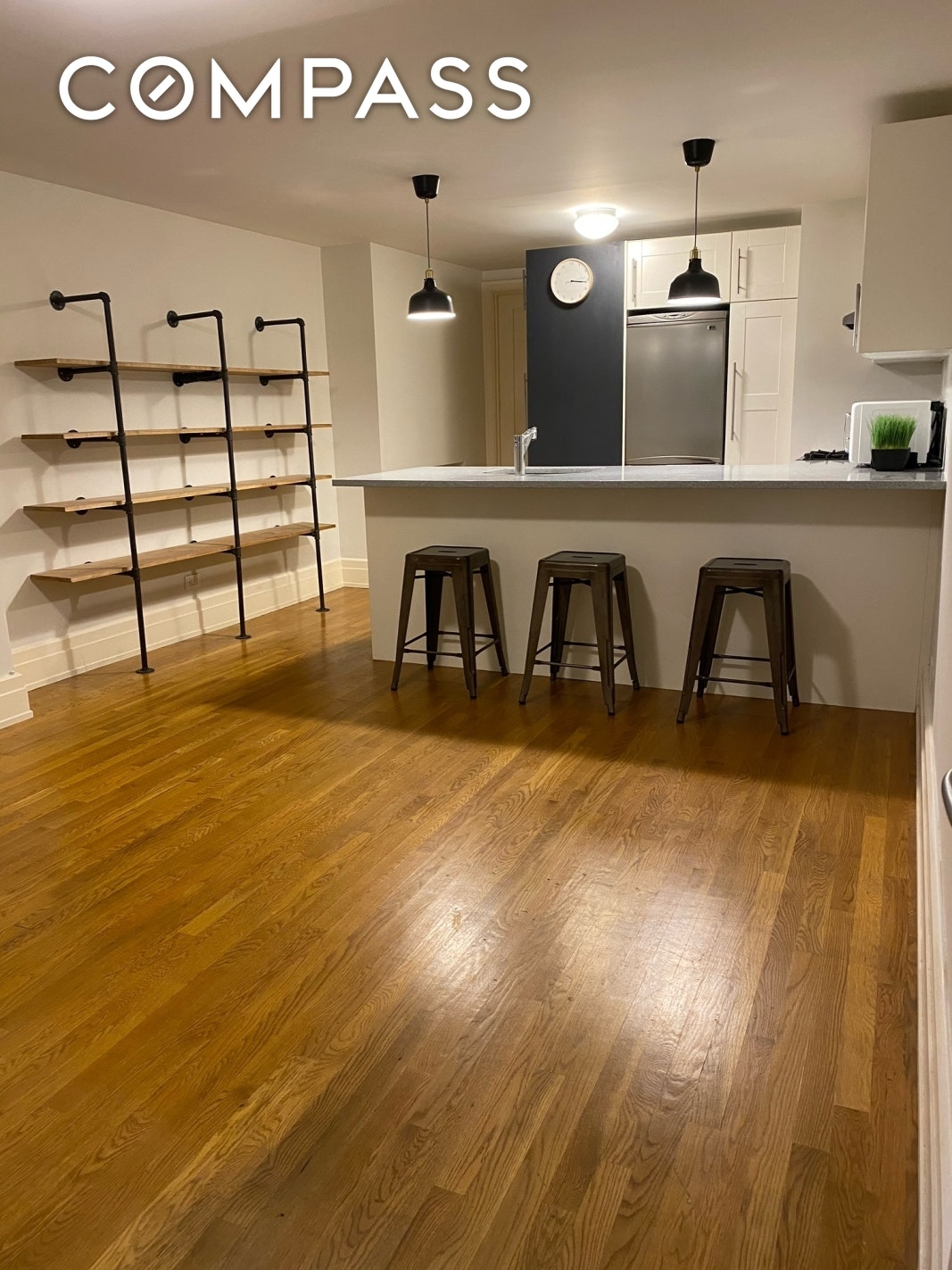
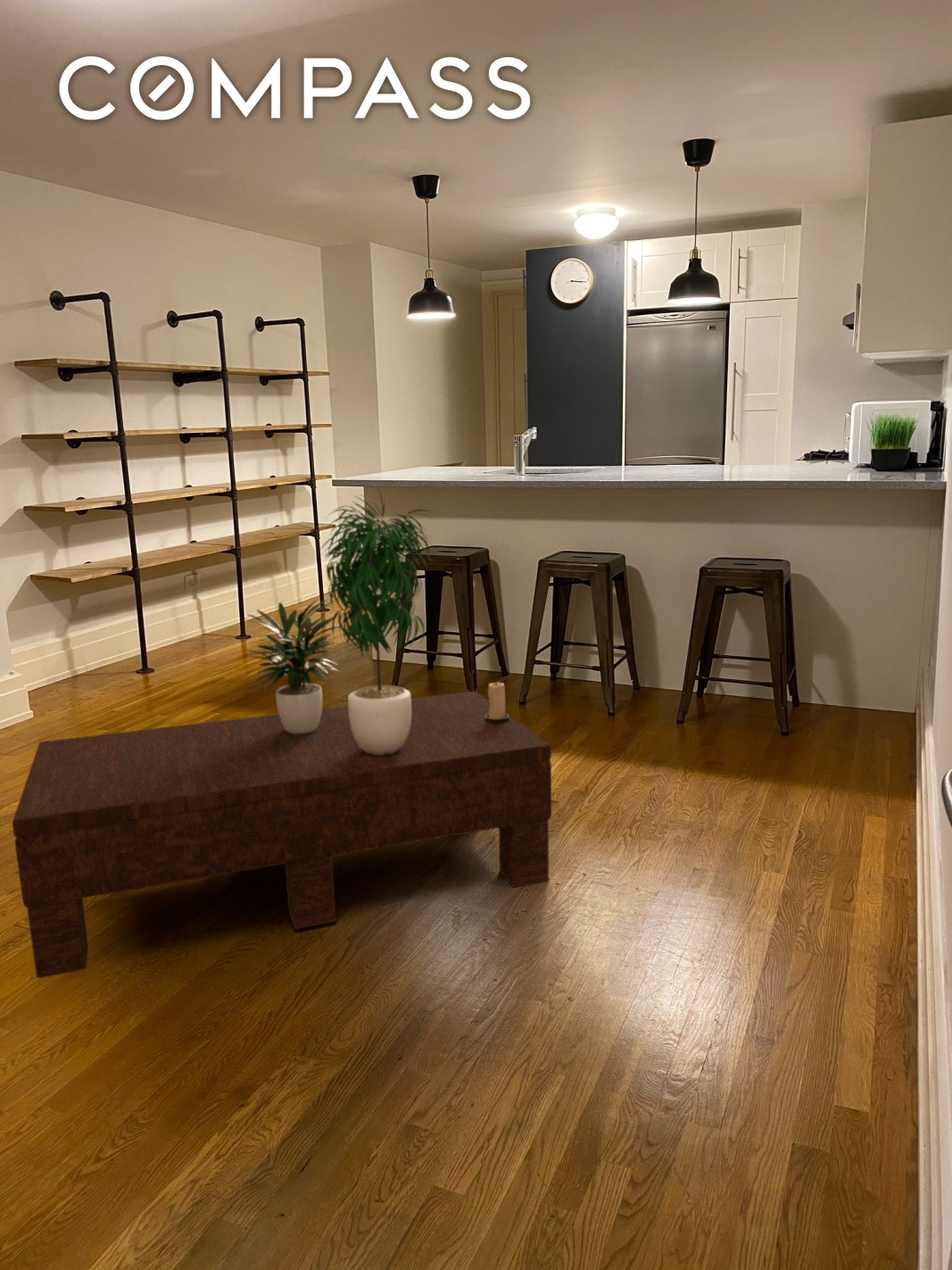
+ candle (496, 699)
+ coffee table (293, 810)
+ potted plant (338, 615)
